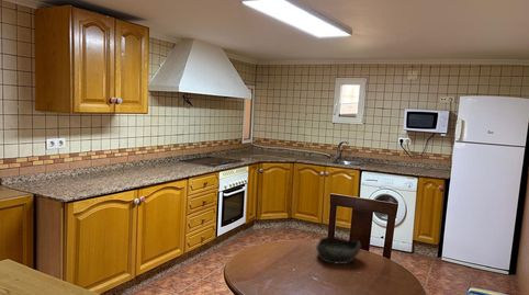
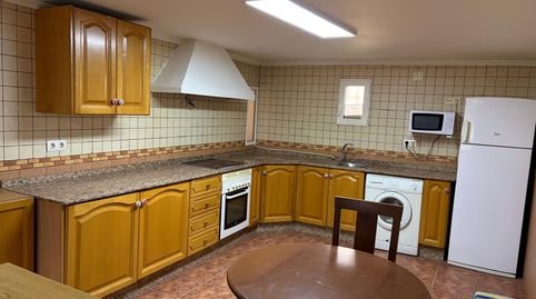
- bowl (338, 248)
